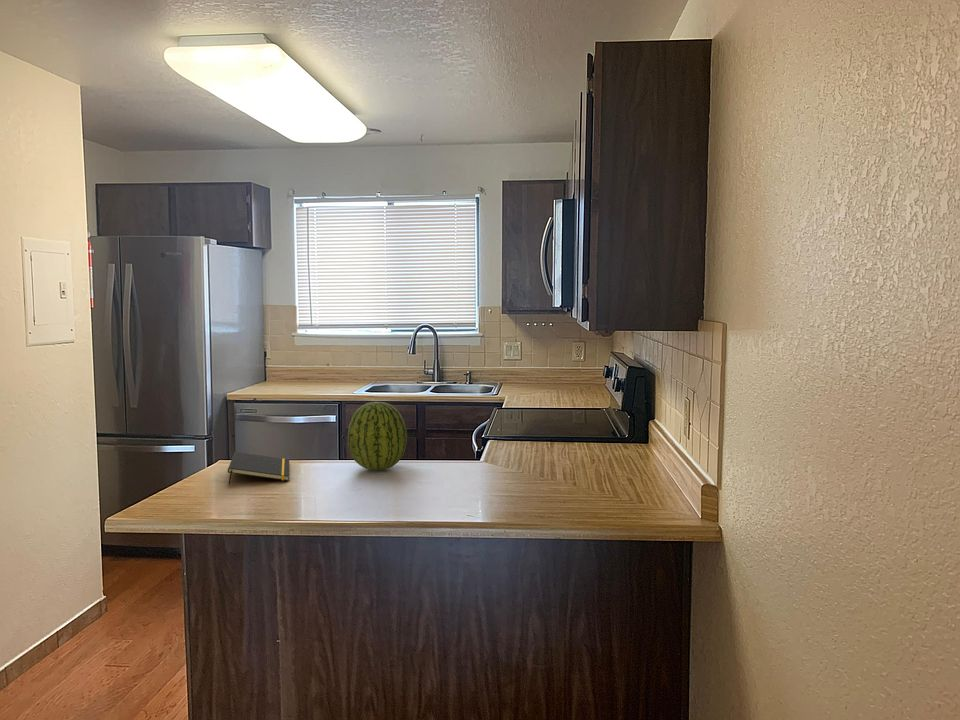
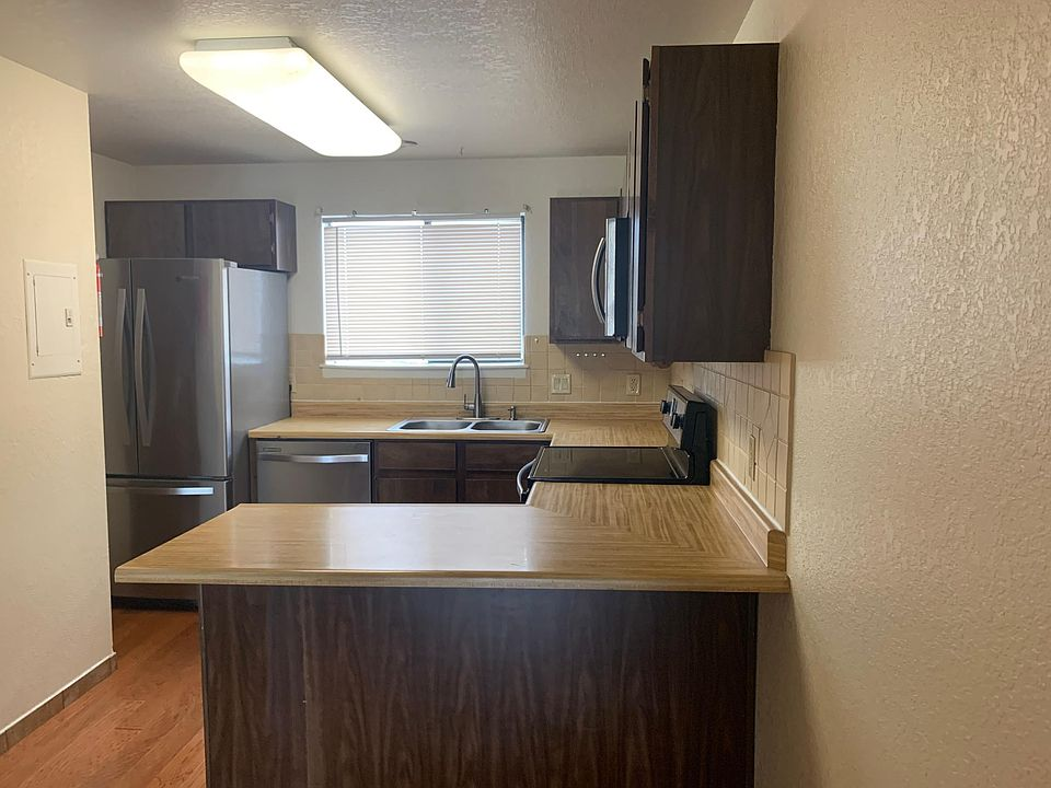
- fruit (377, 435)
- notepad (260, 465)
